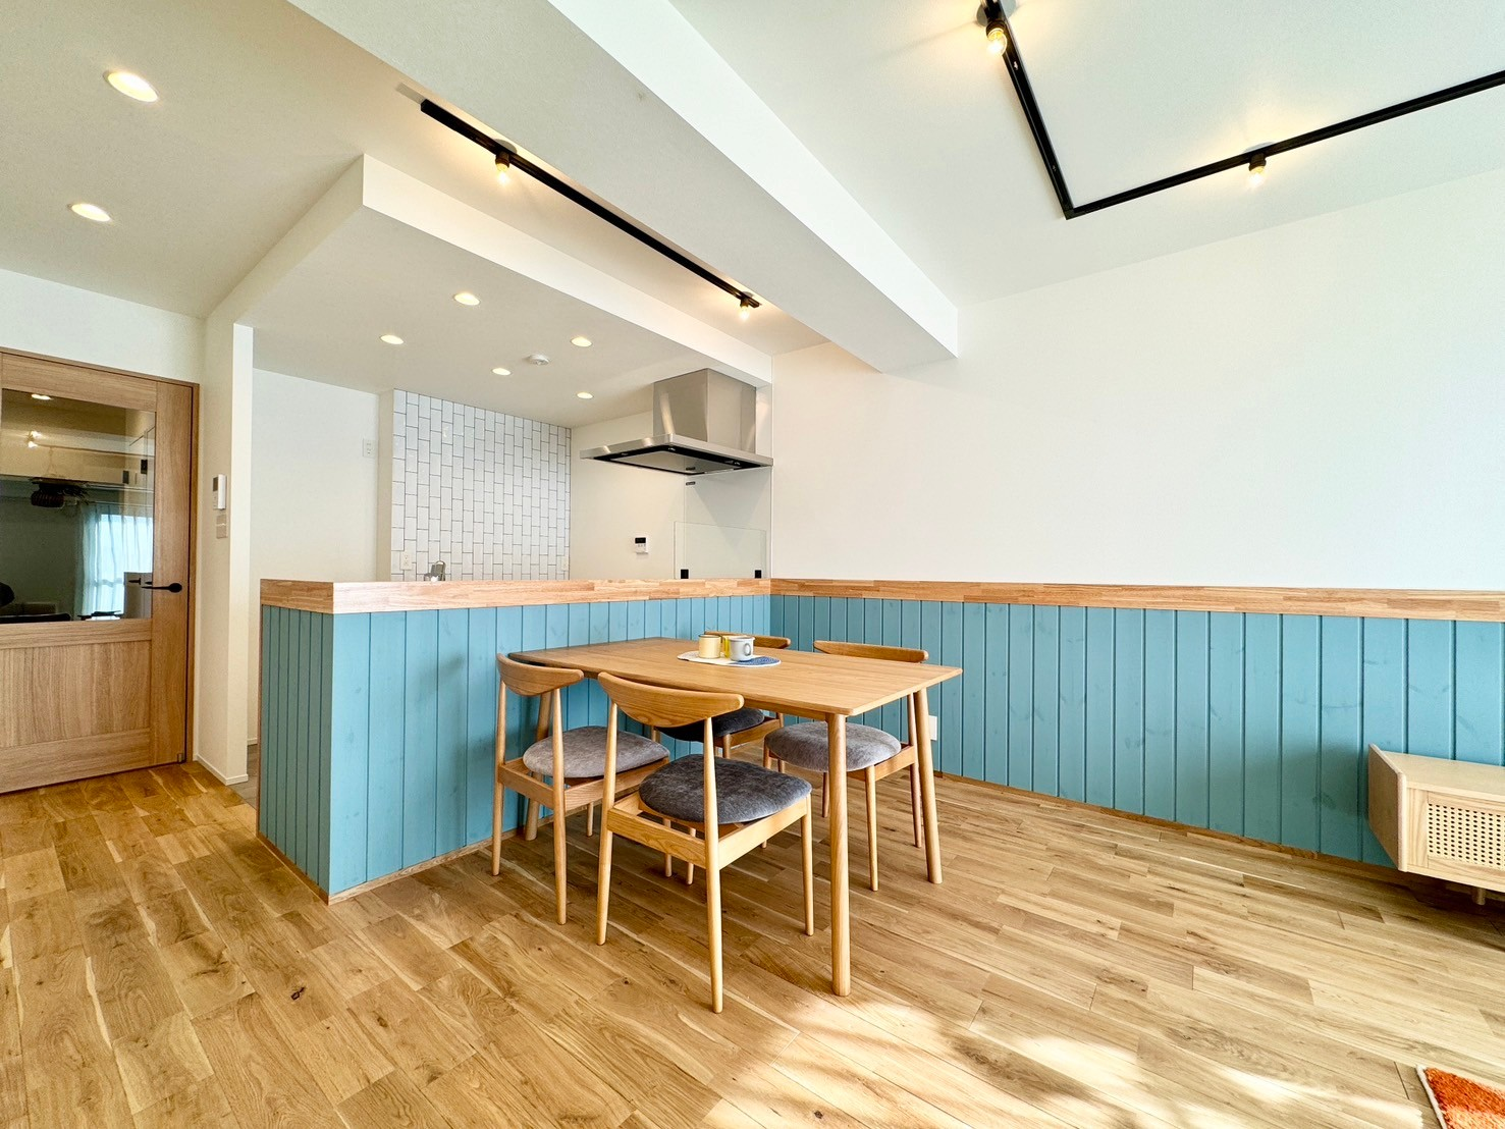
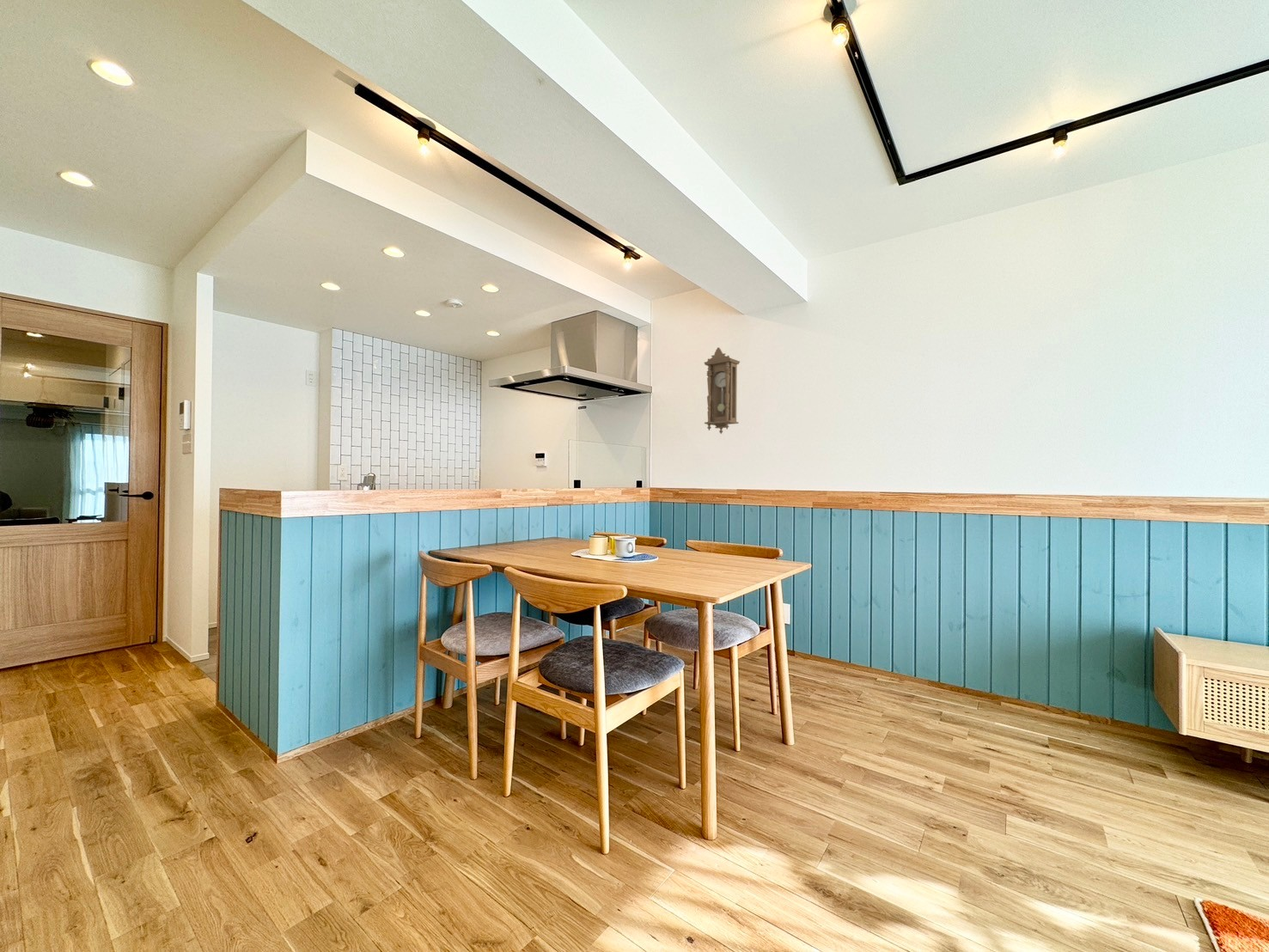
+ pendulum clock (721, 391)
